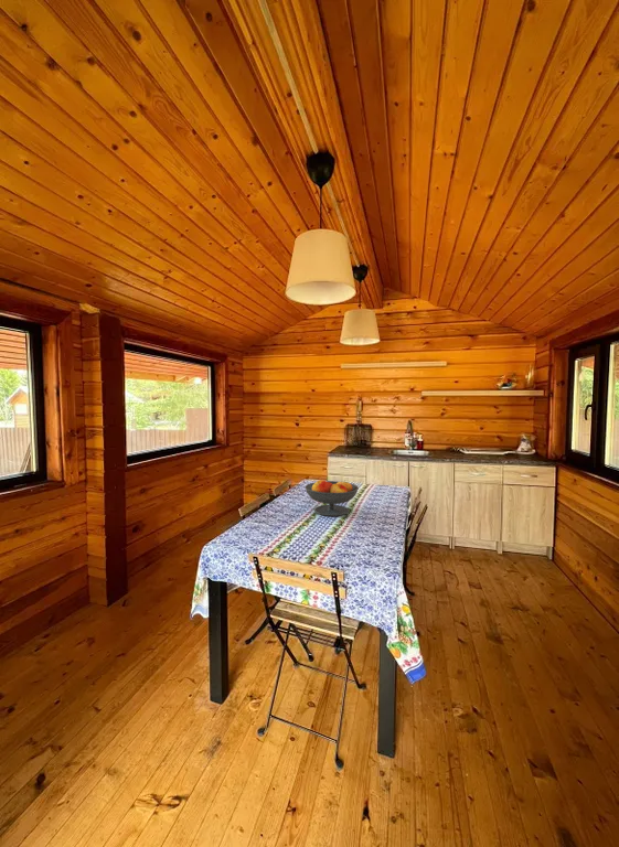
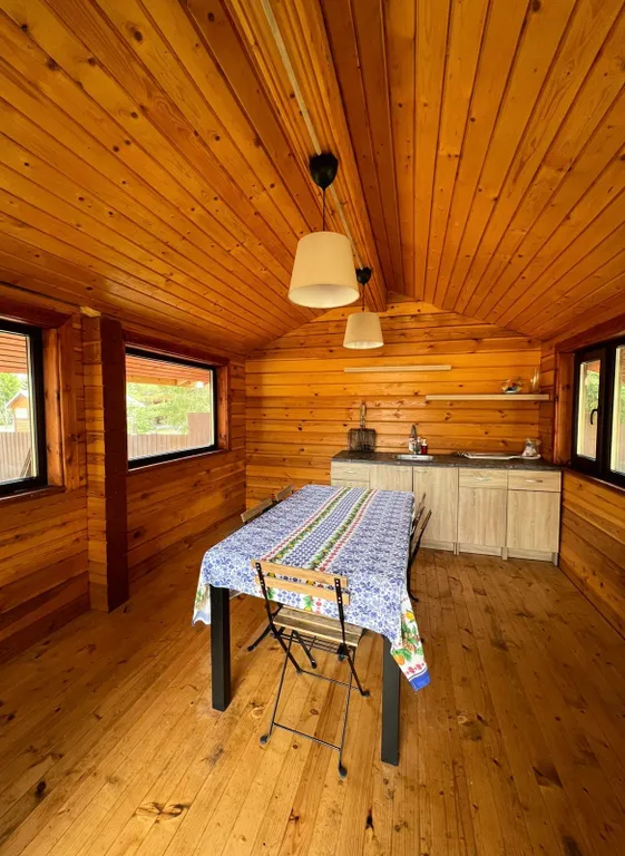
- fruit bowl (331, 494)
